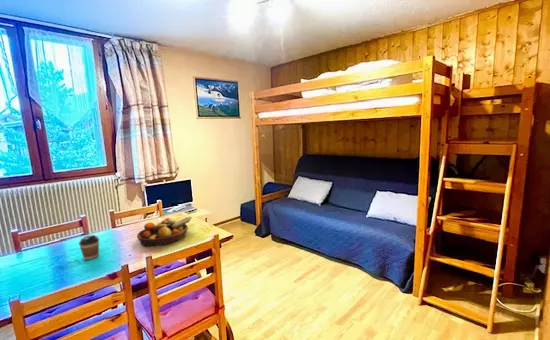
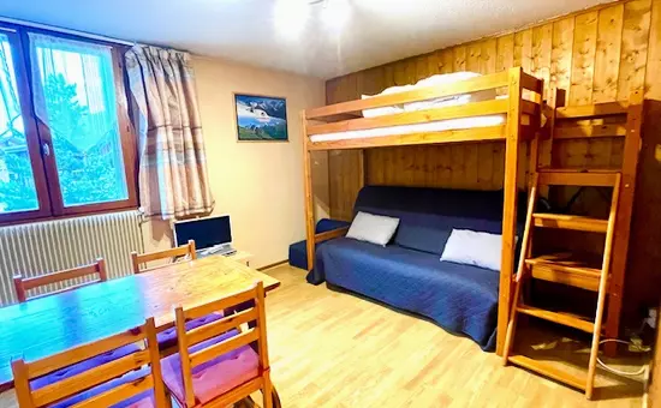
- fruit bowl (163, 228)
- coffee cup (89, 246)
